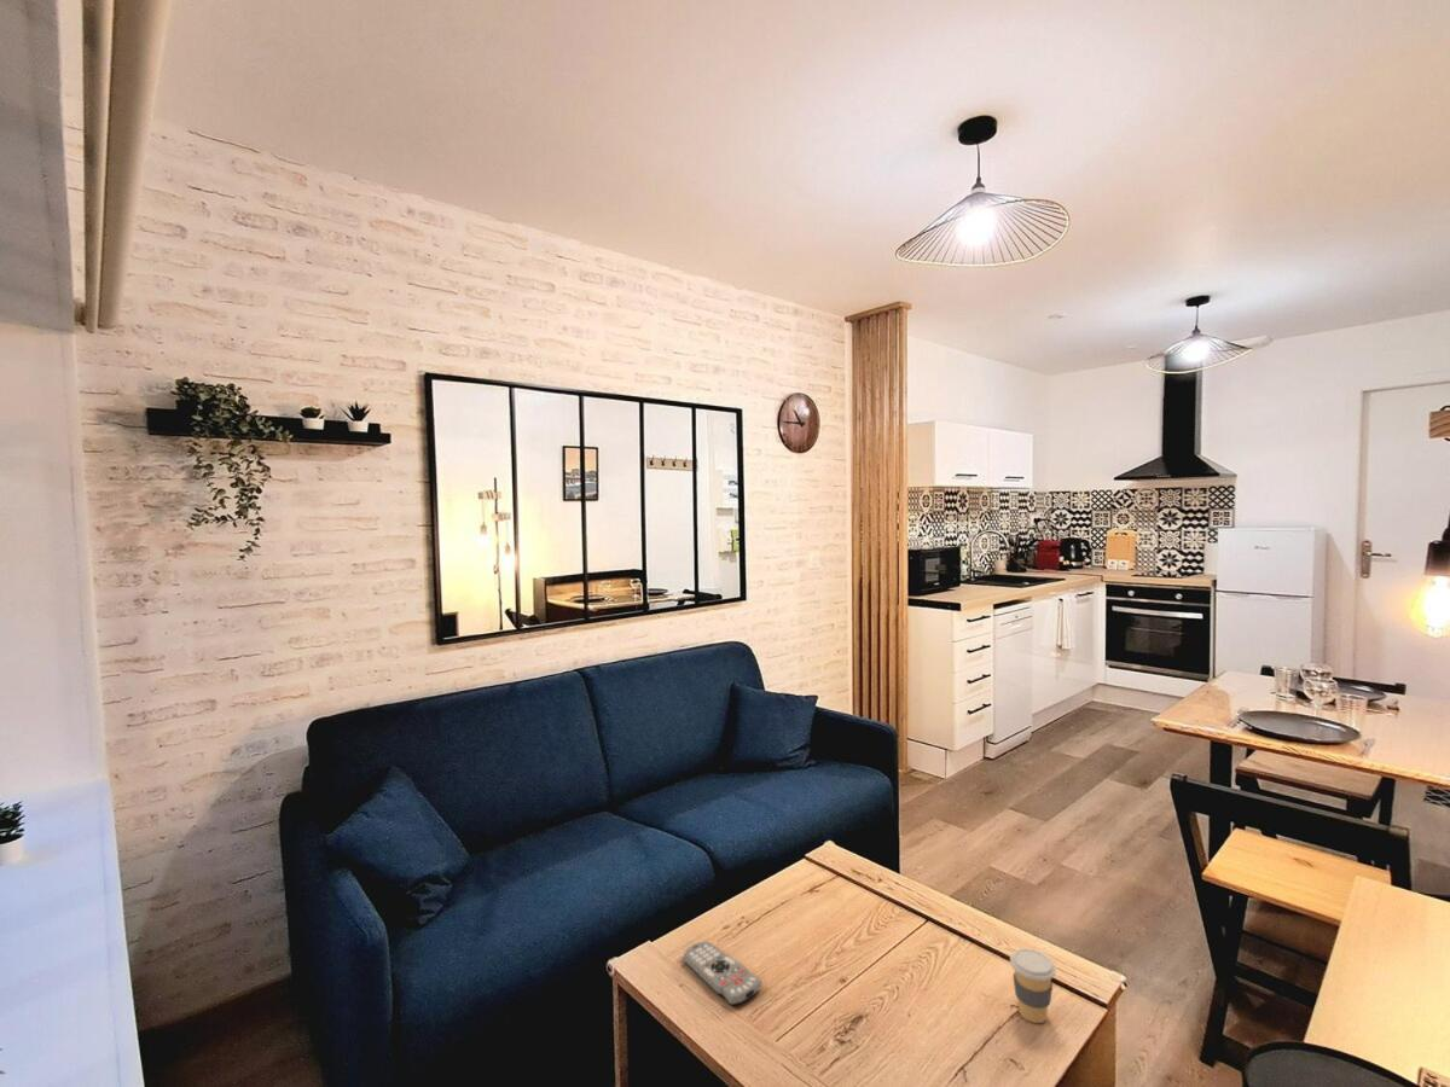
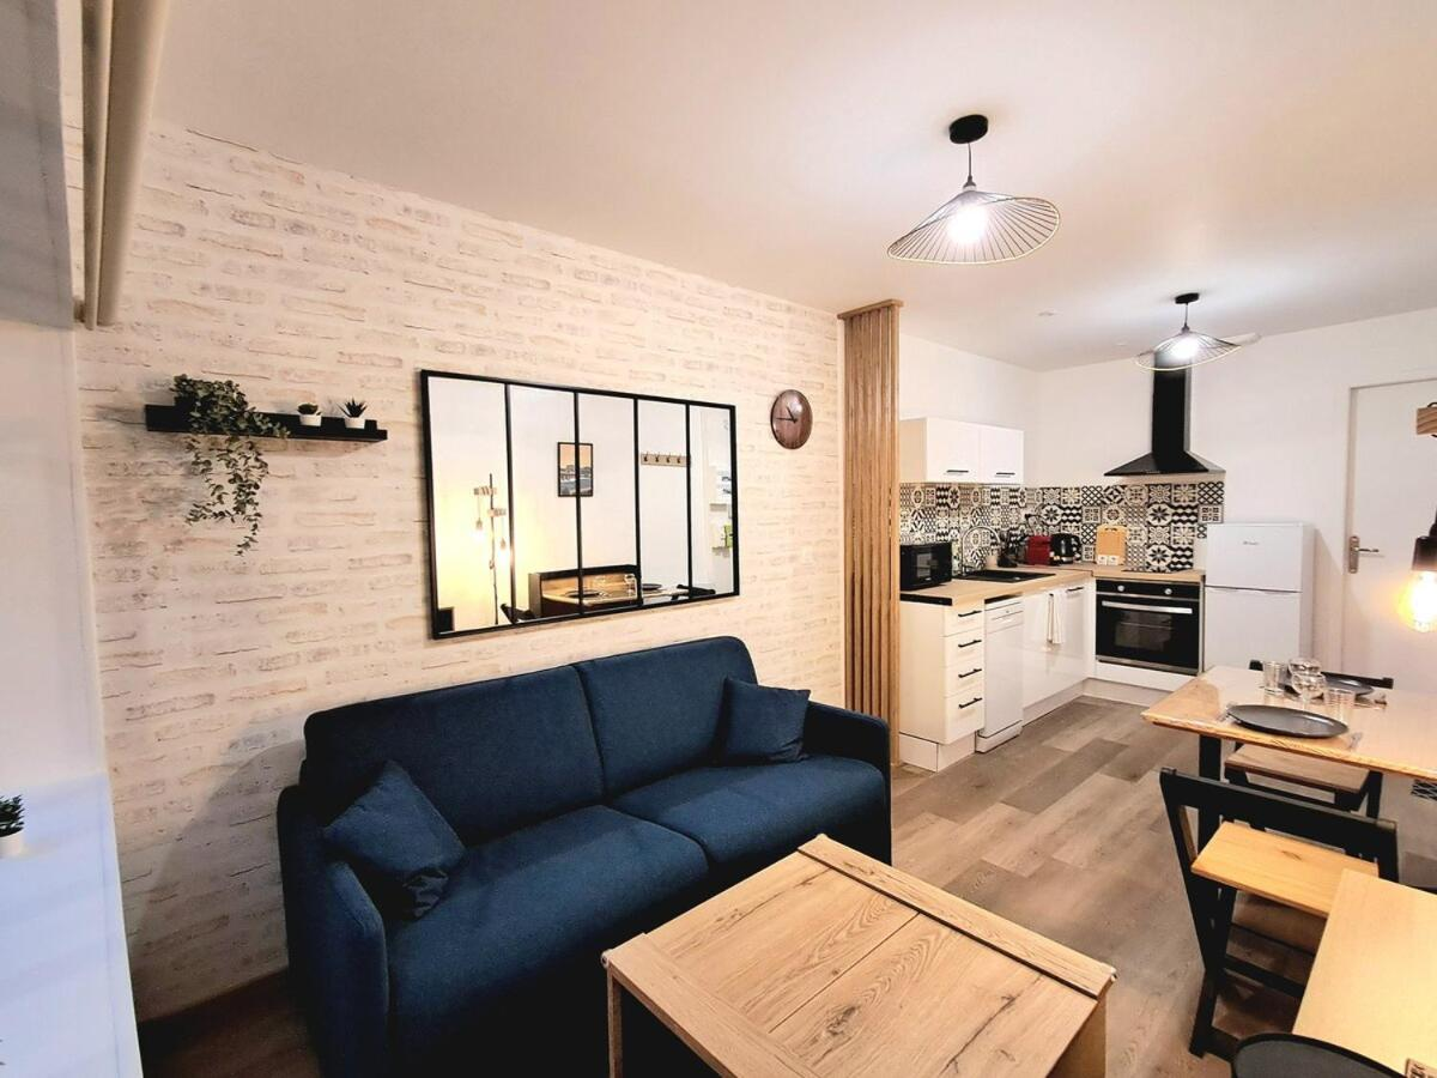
- remote control (719, 970)
- coffee cup (1032, 987)
